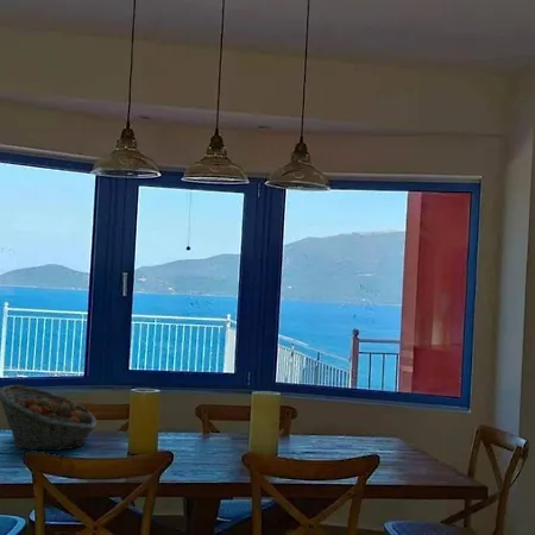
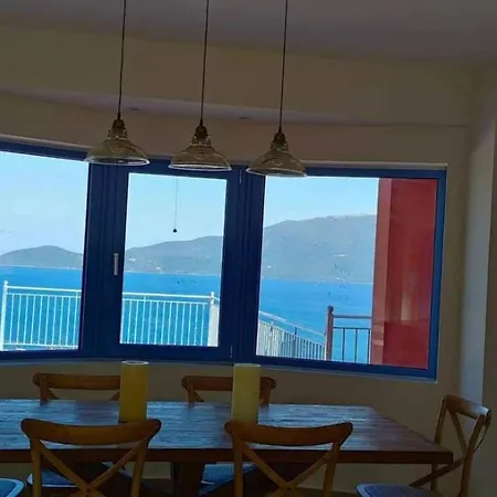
- fruit basket (46, 415)
